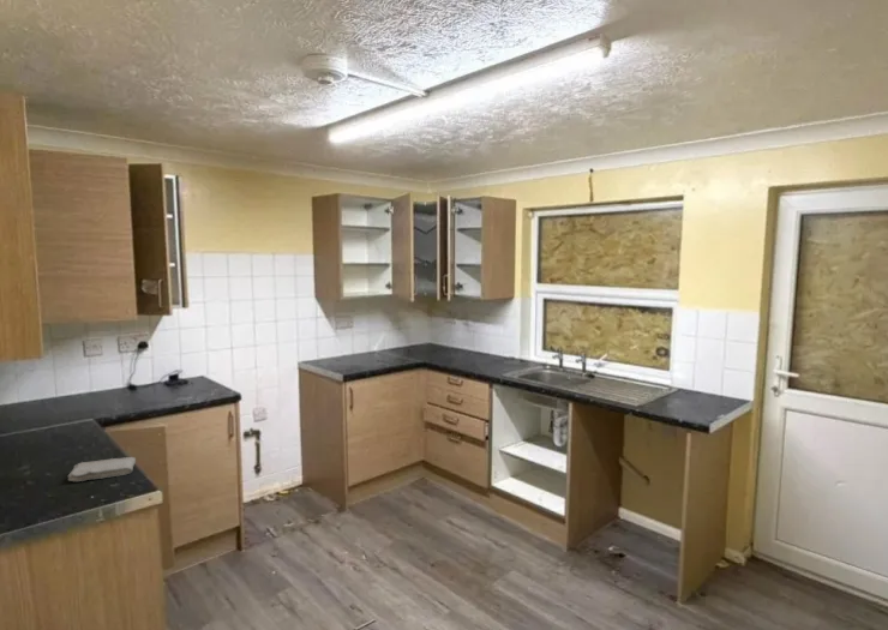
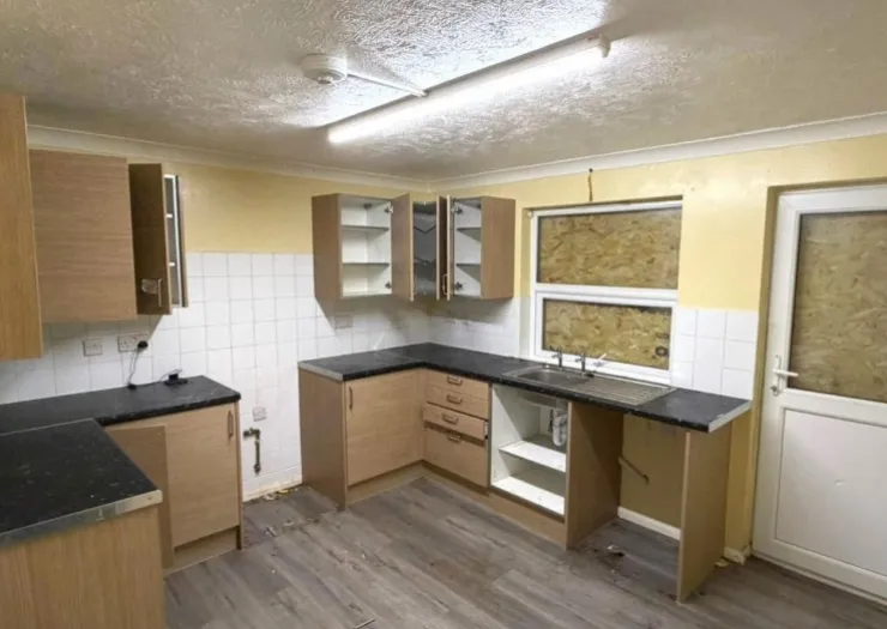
- washcloth (103, 468)
